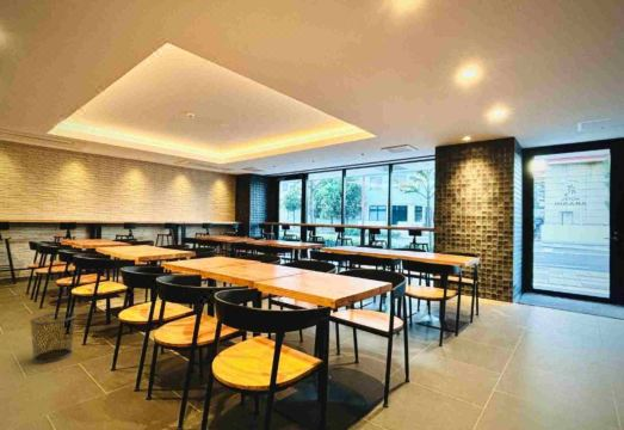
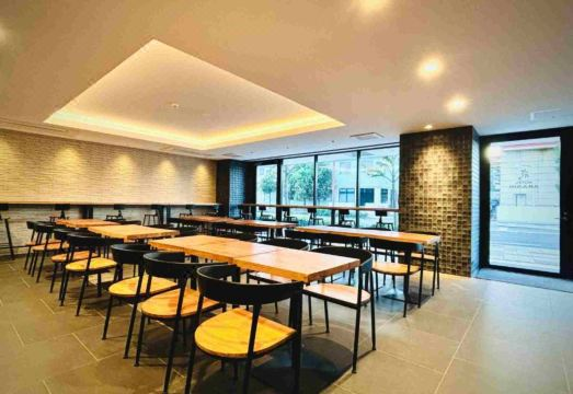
- waste bin (52, 336)
